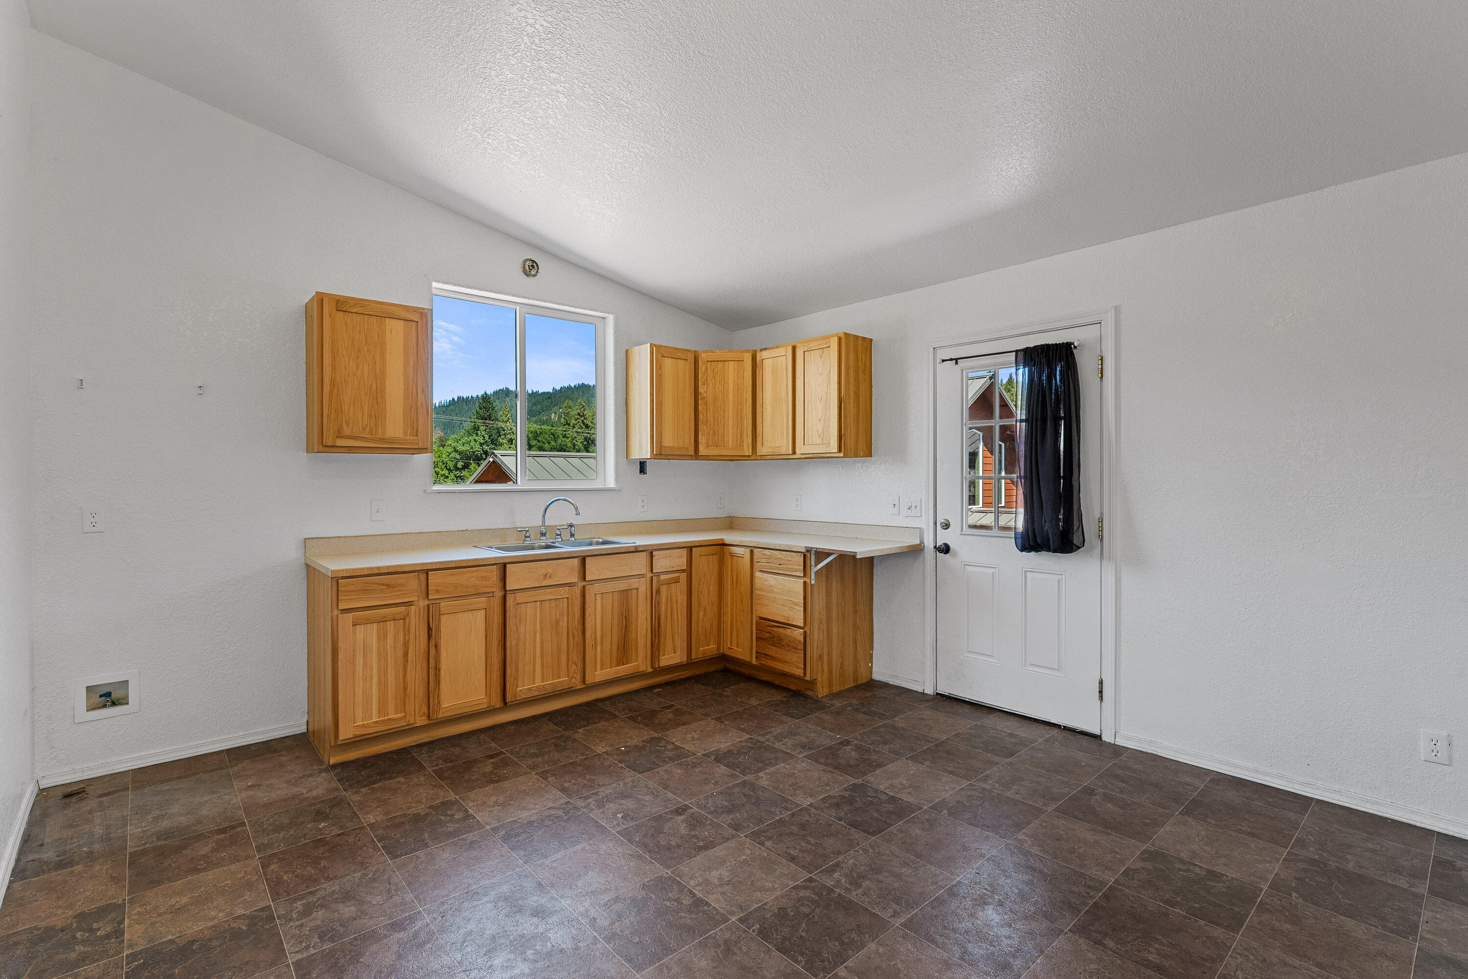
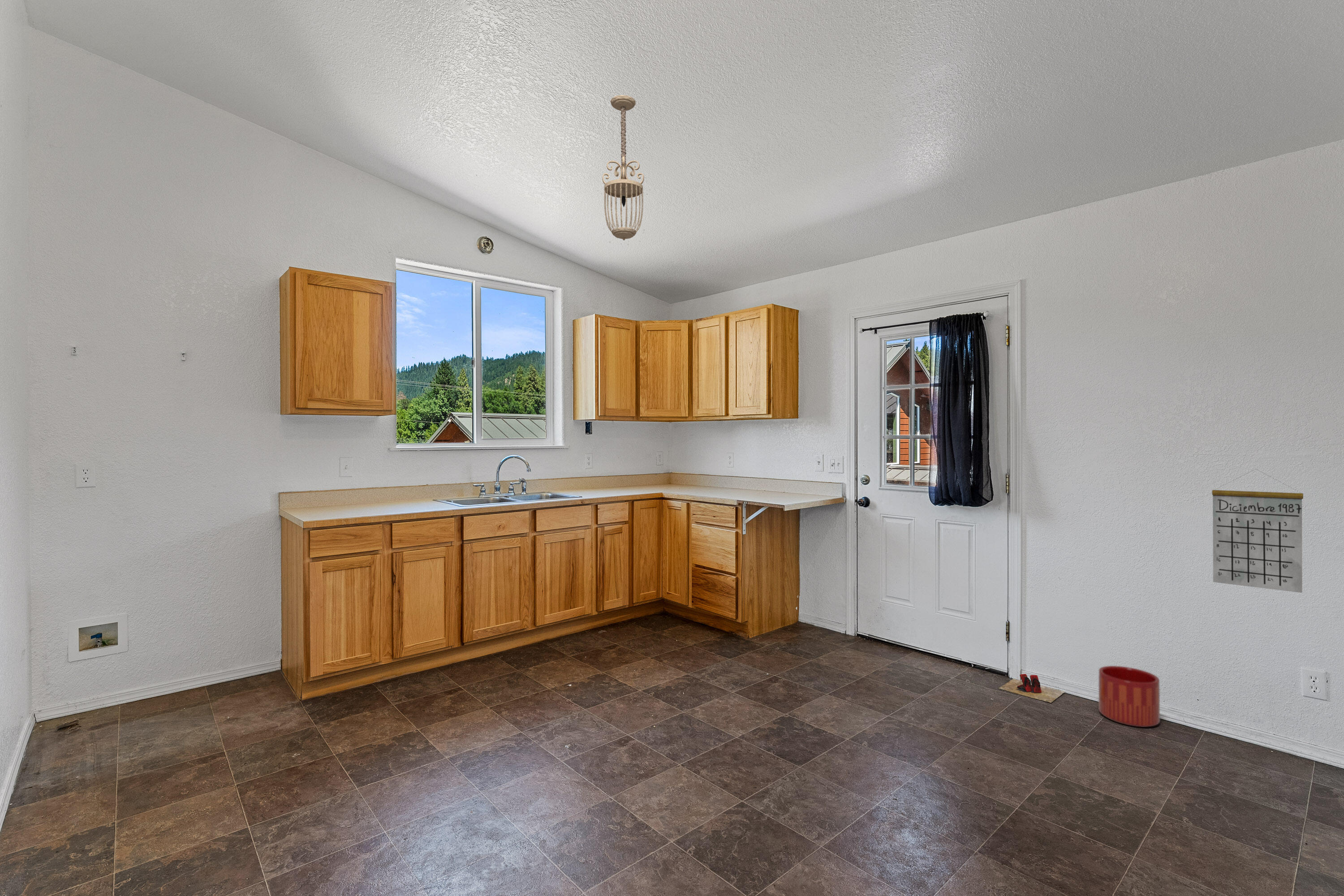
+ slippers (1031, 683)
+ ceiling light fixture (623, 171)
+ planter (1129, 696)
+ calendar (1256, 528)
